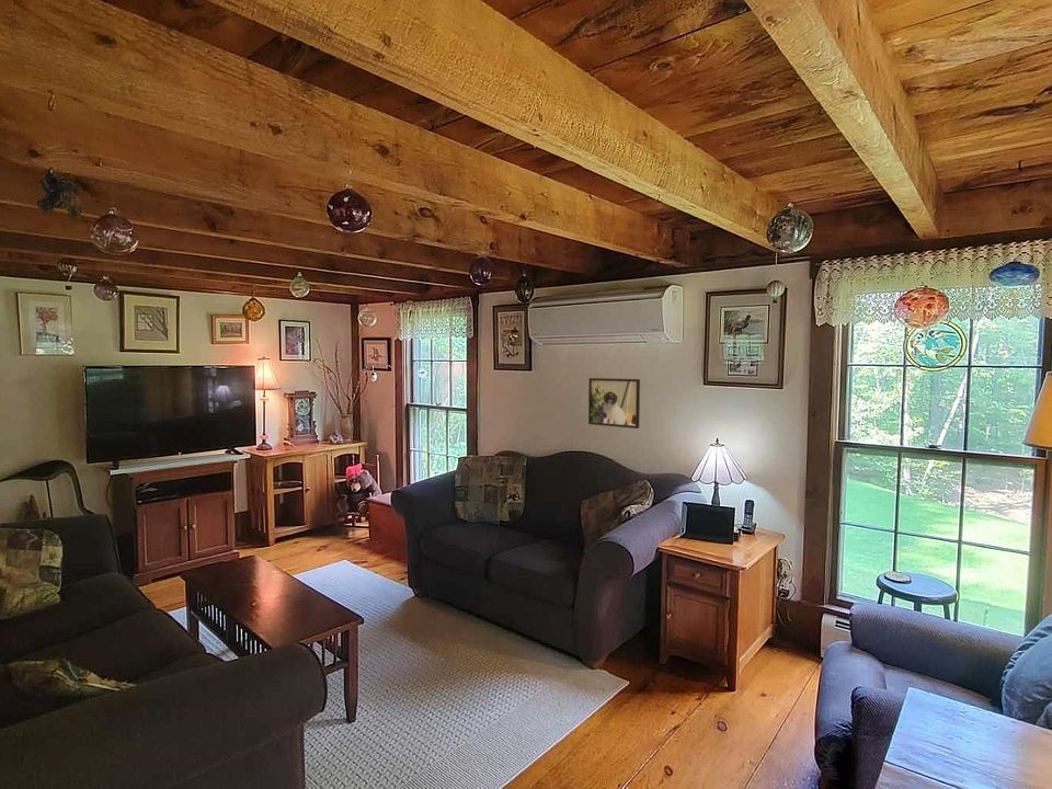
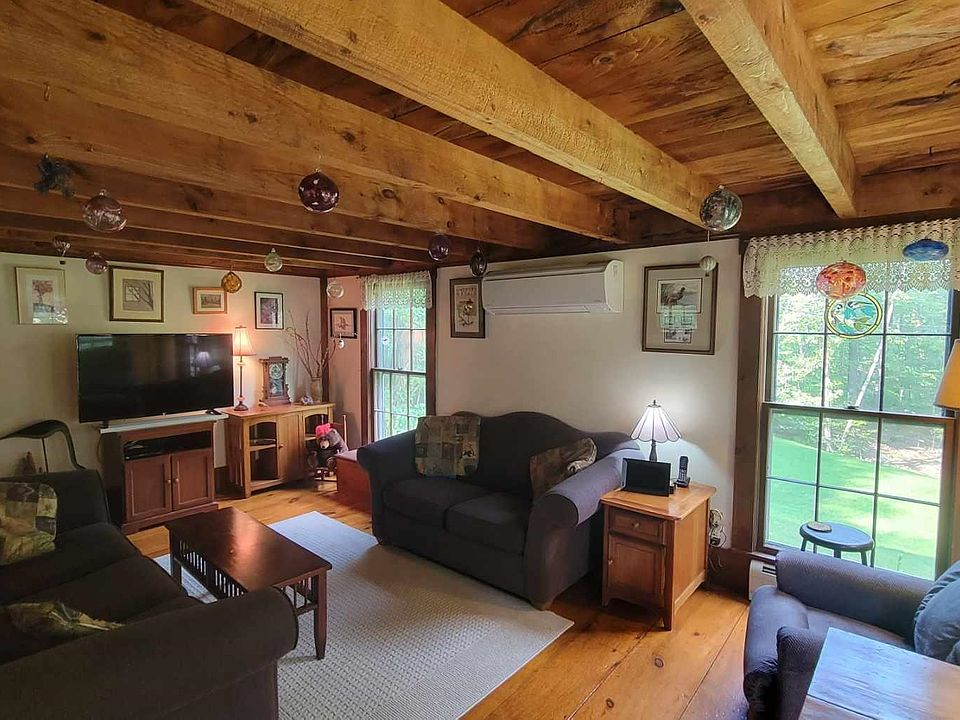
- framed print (613, 402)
